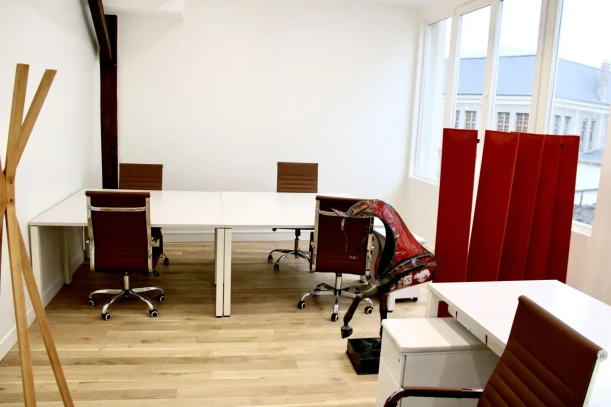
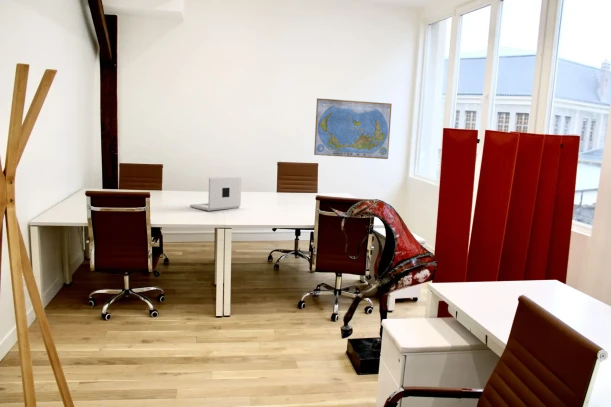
+ world map (353, 129)
+ laptop (215, 191)
